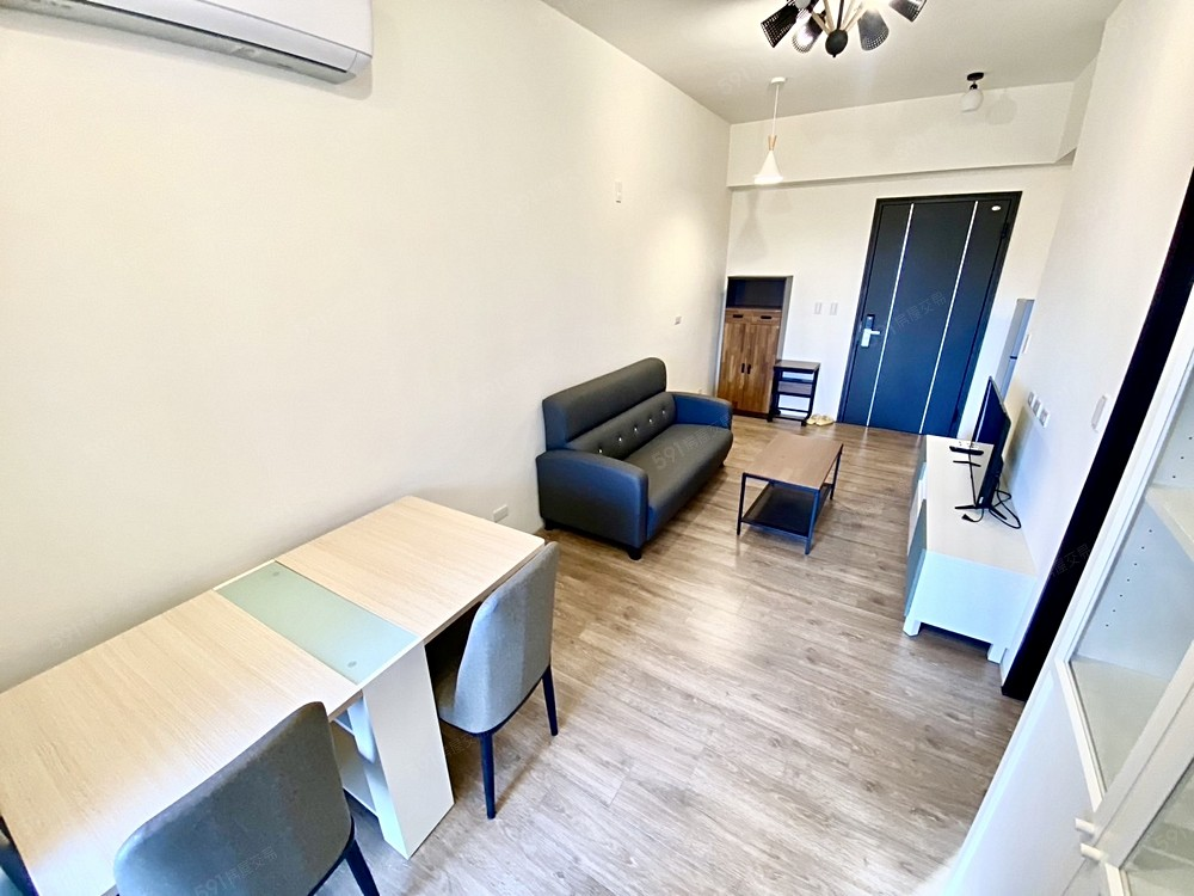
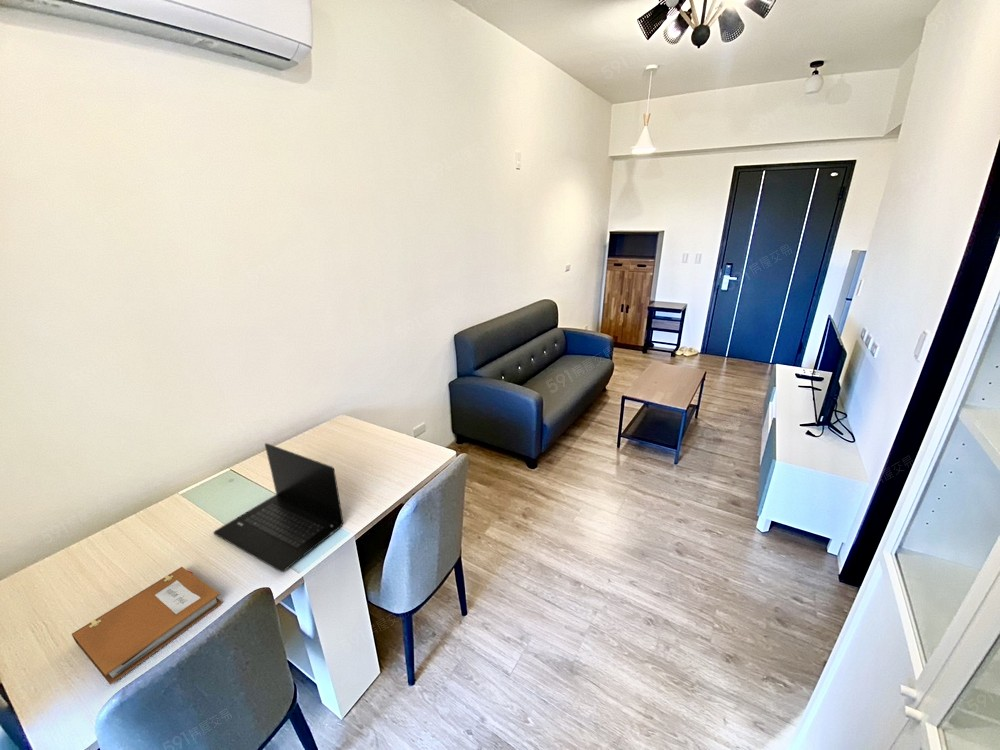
+ notebook (153, 614)
+ laptop (272, 501)
